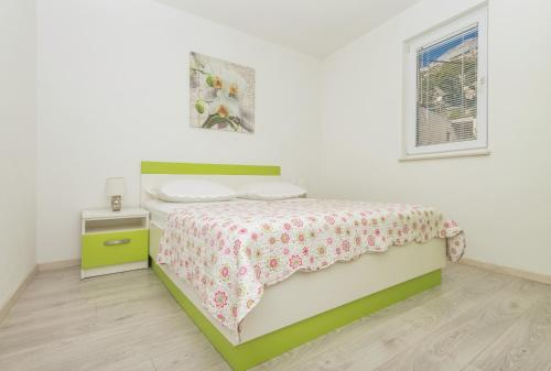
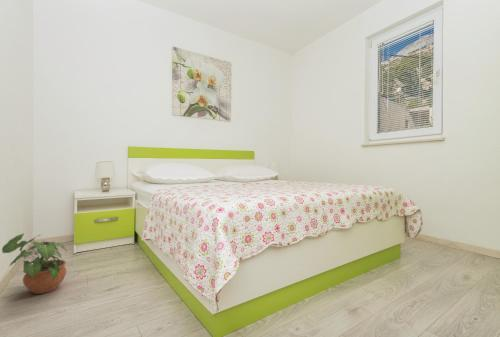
+ potted plant (36, 262)
